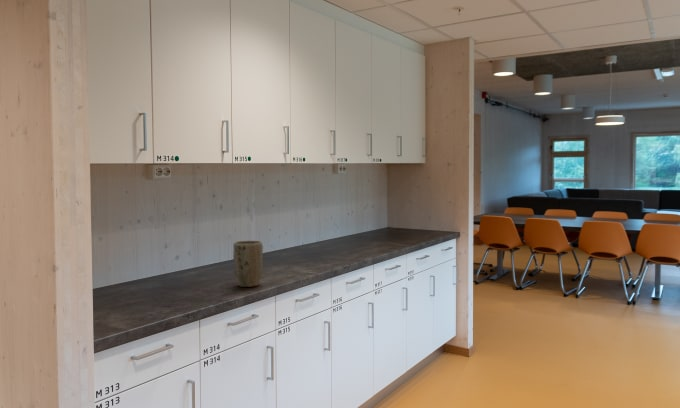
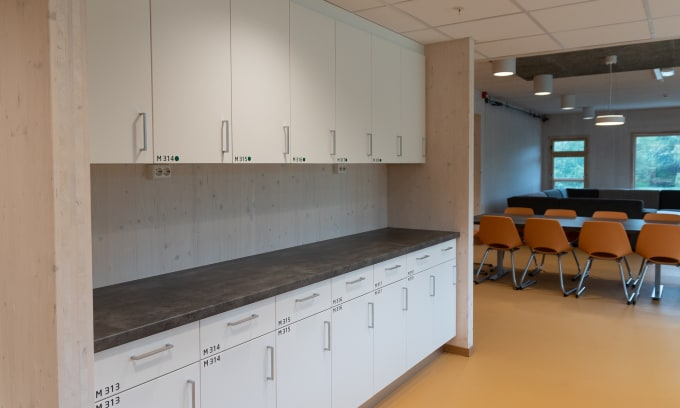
- plant pot (248, 263)
